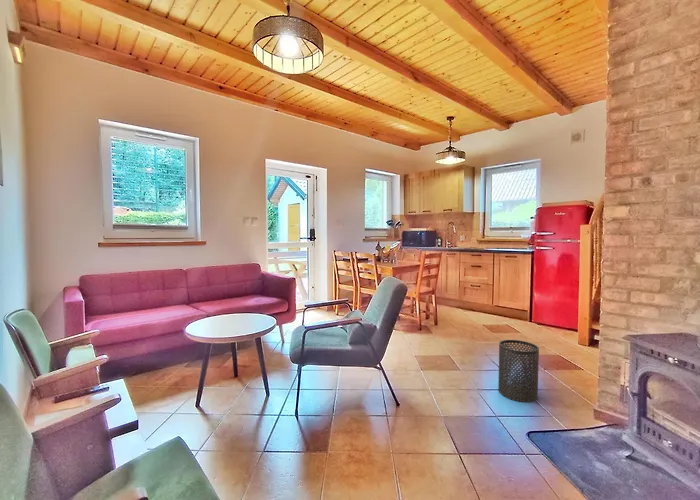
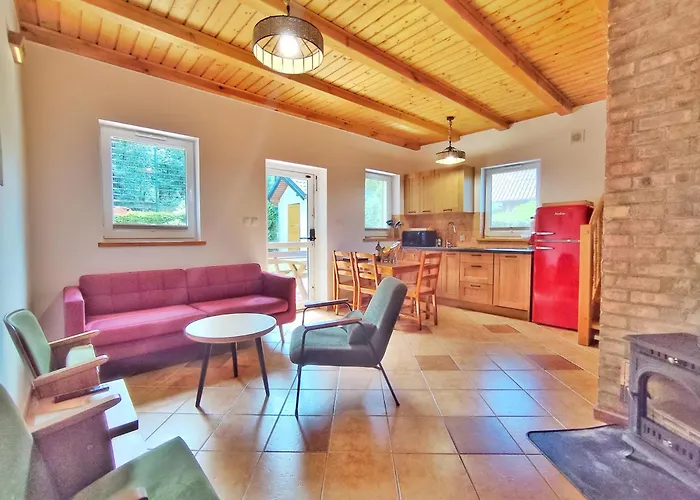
- trash can (518, 369)
